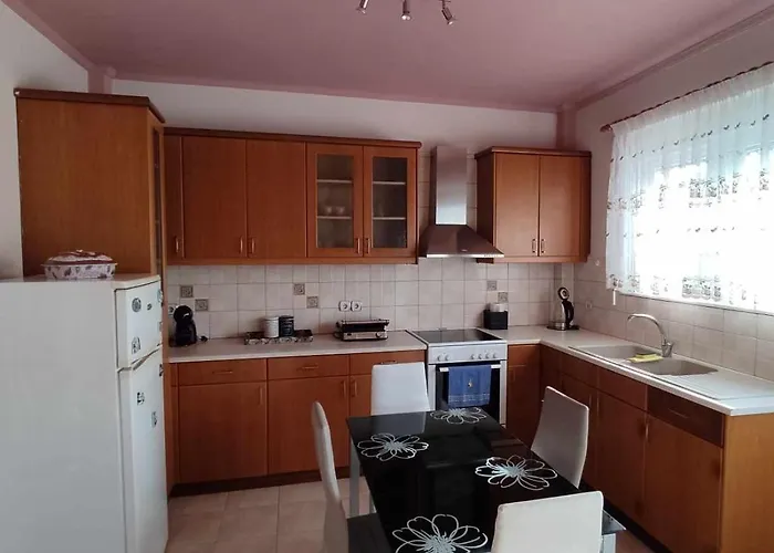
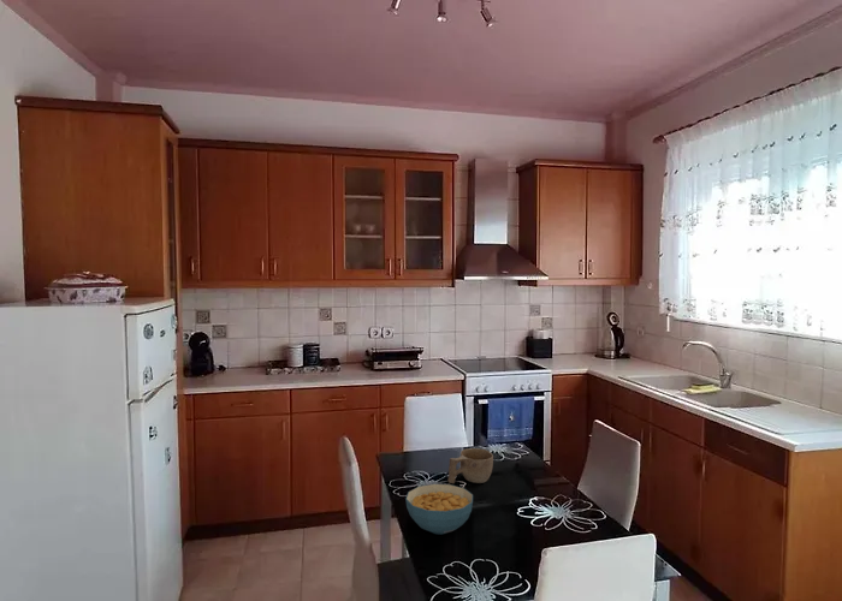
+ cereal bowl (439, 512)
+ cup (469, 468)
